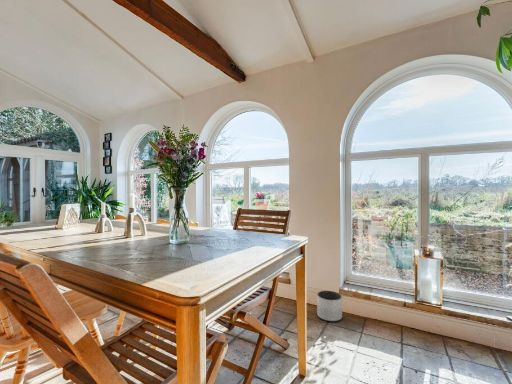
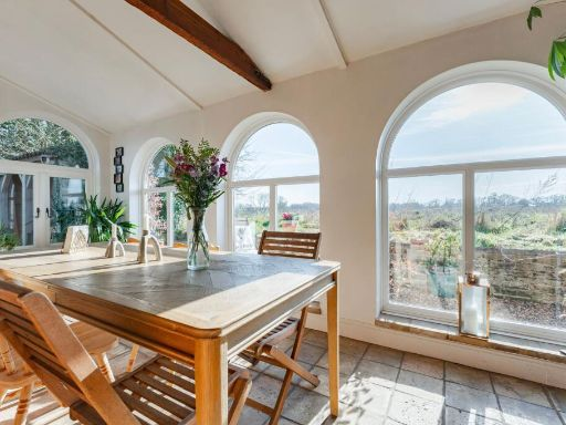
- planter (329, 305)
